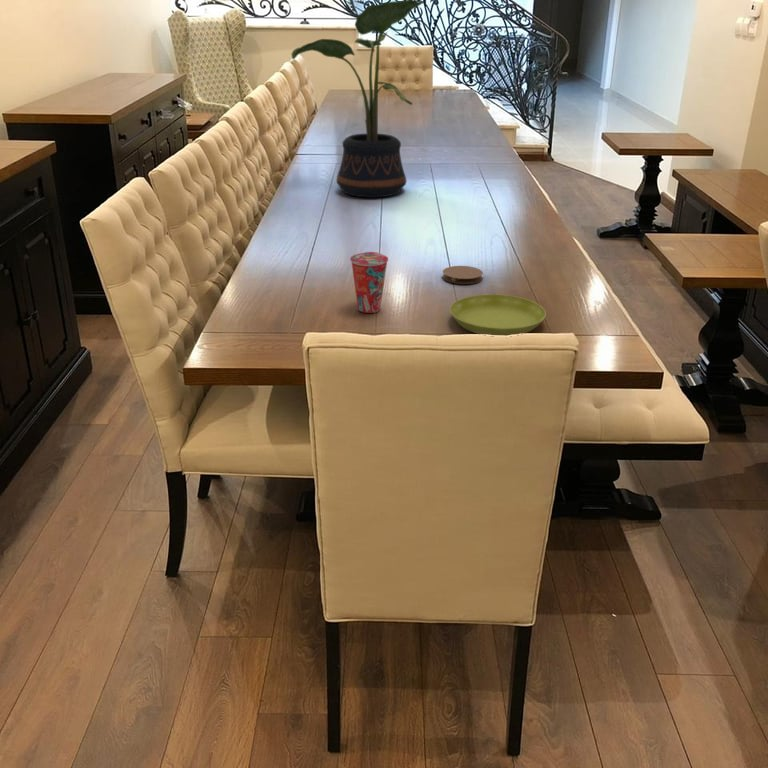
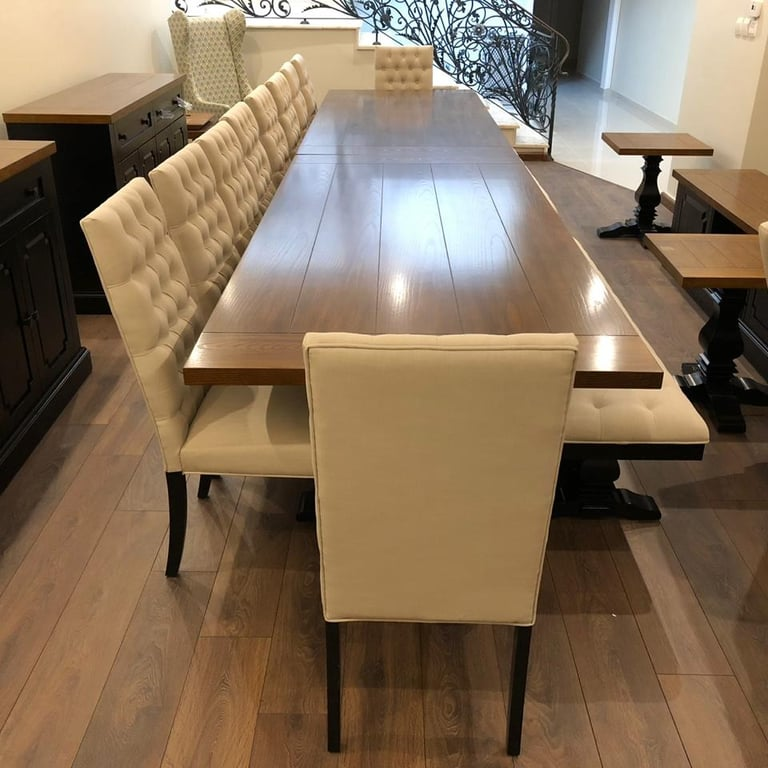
- coaster (462, 274)
- saucer (497, 316)
- cup (368, 283)
- potted plant (364, 100)
